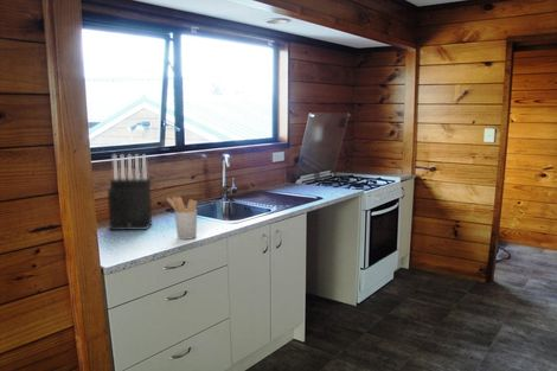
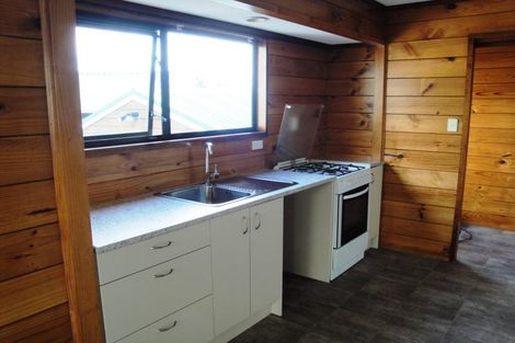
- utensil holder (181, 216)
- knife block (128, 192)
